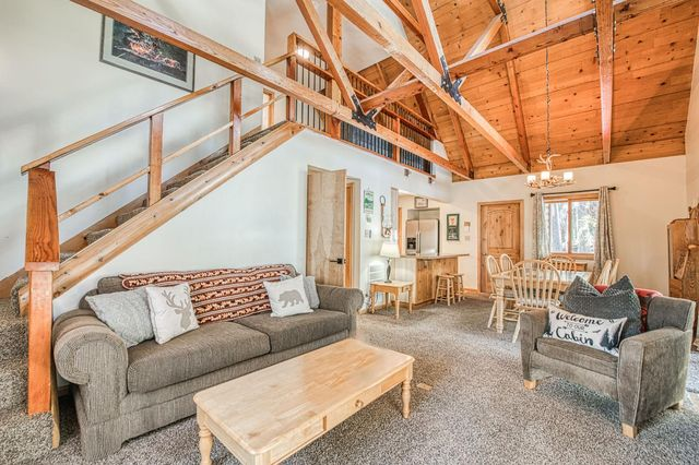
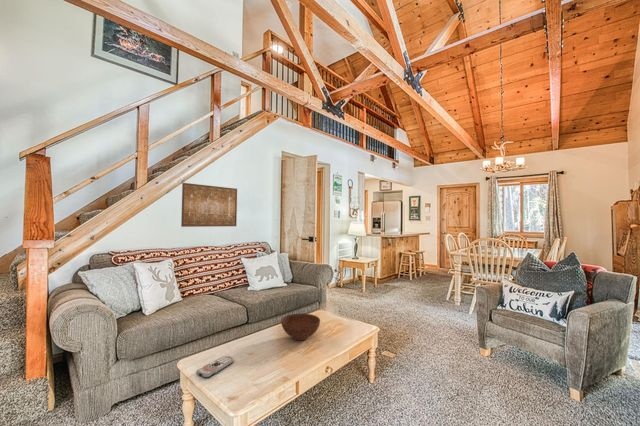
+ remote control (216, 366)
+ bowl (300, 328)
+ wall art (211, 206)
